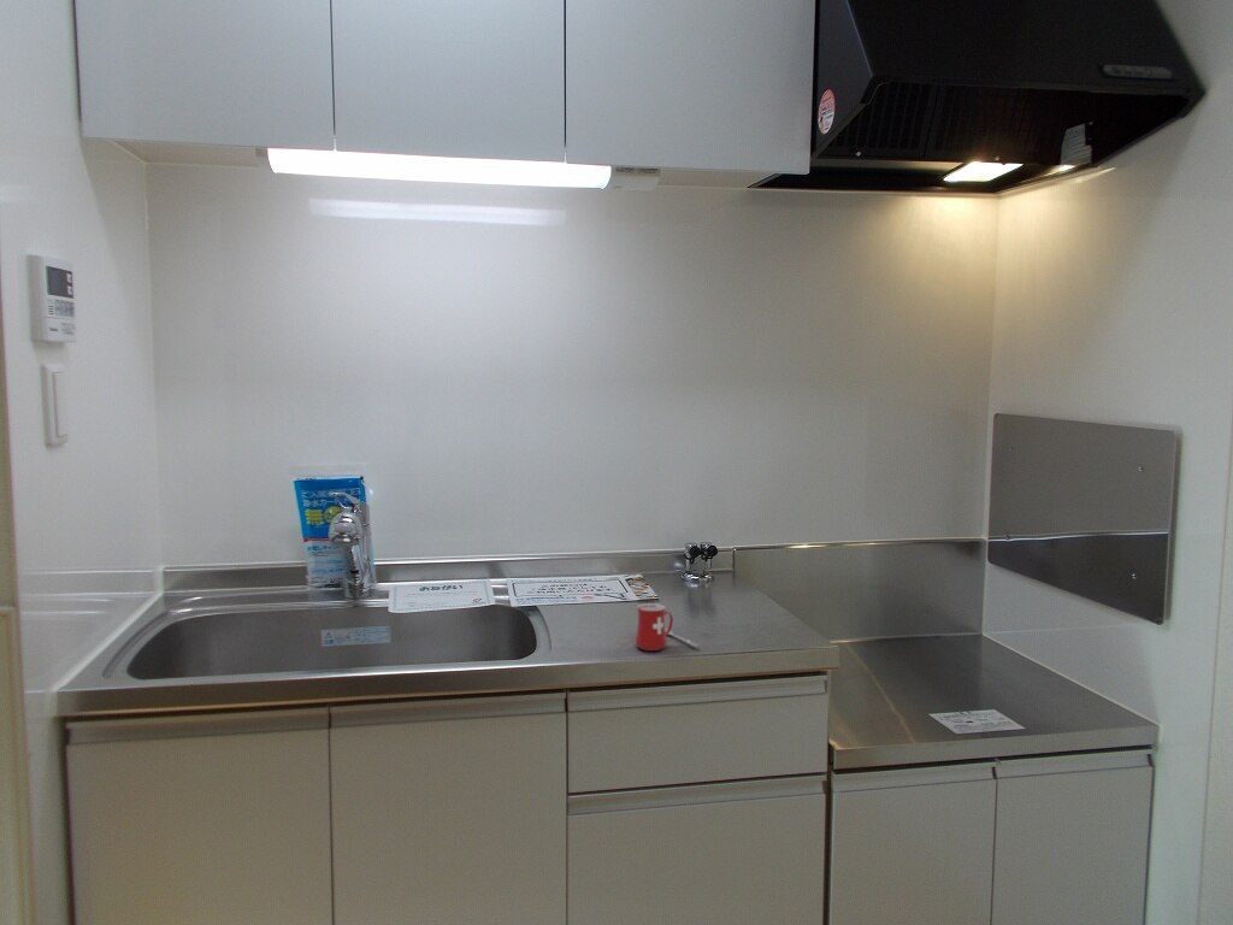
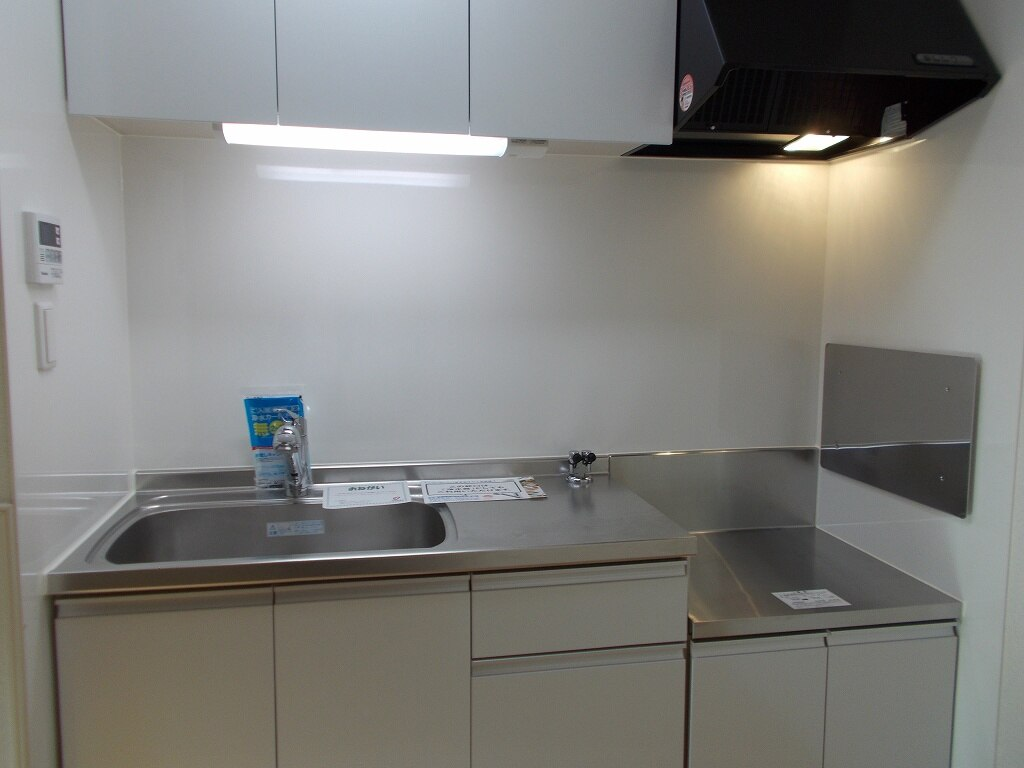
- mug (659, 623)
